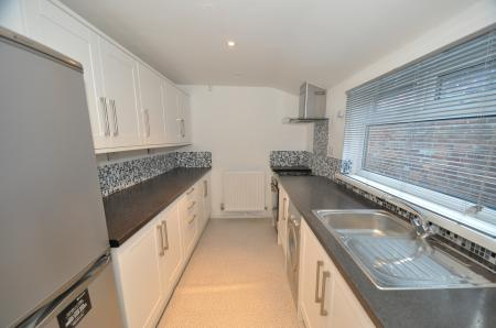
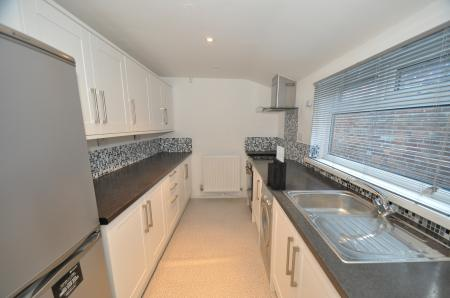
+ knife block (275, 166)
